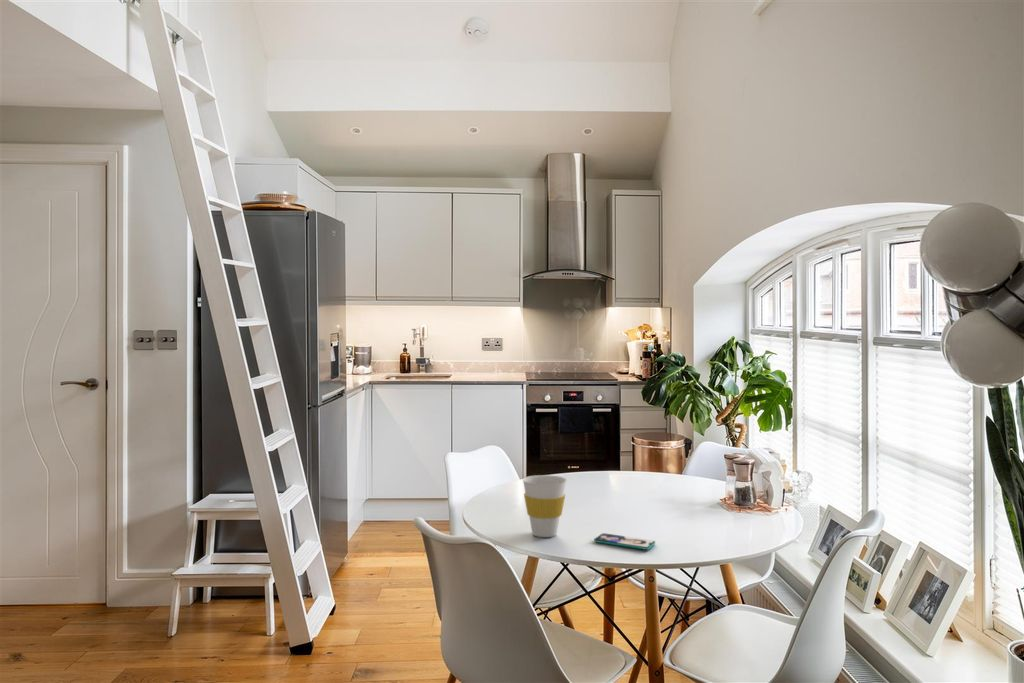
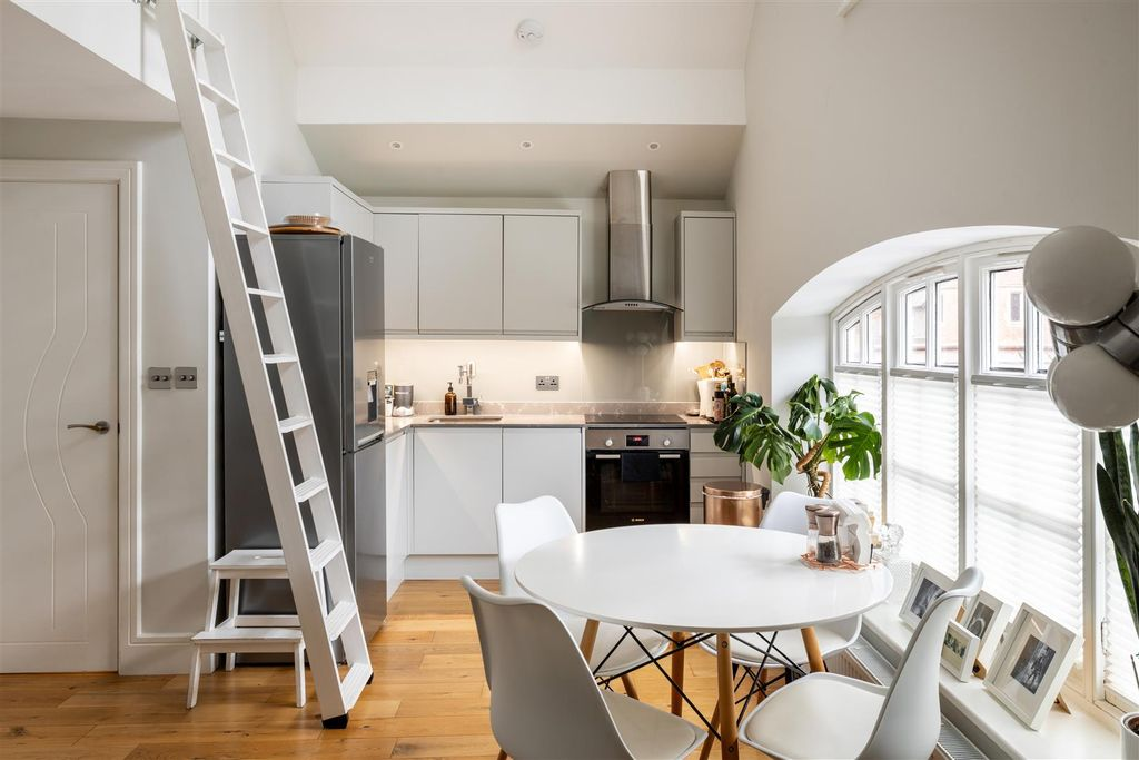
- cup (544, 506)
- smartphone (624, 541)
